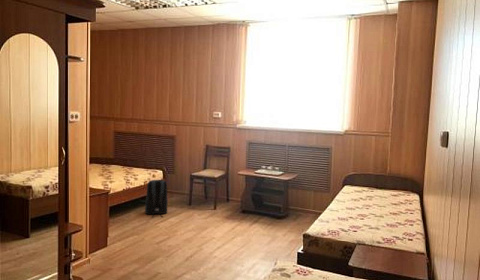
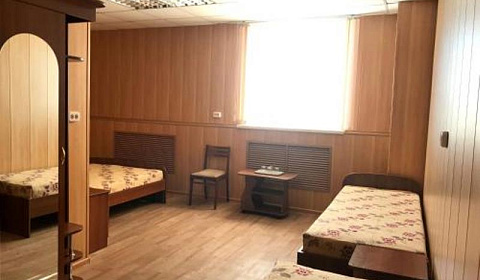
- backpack (156, 196)
